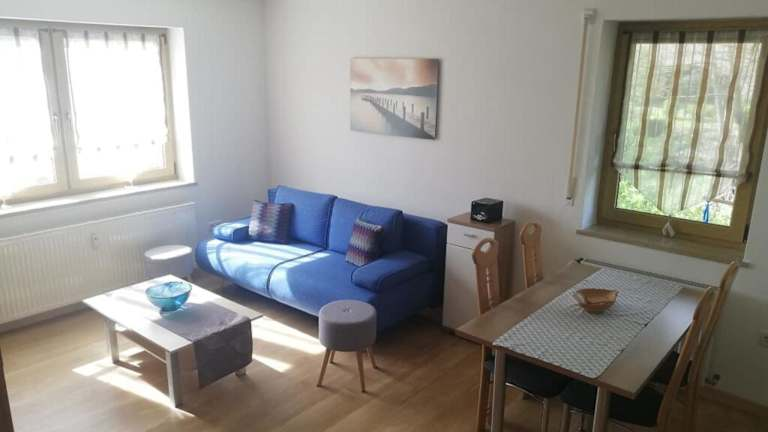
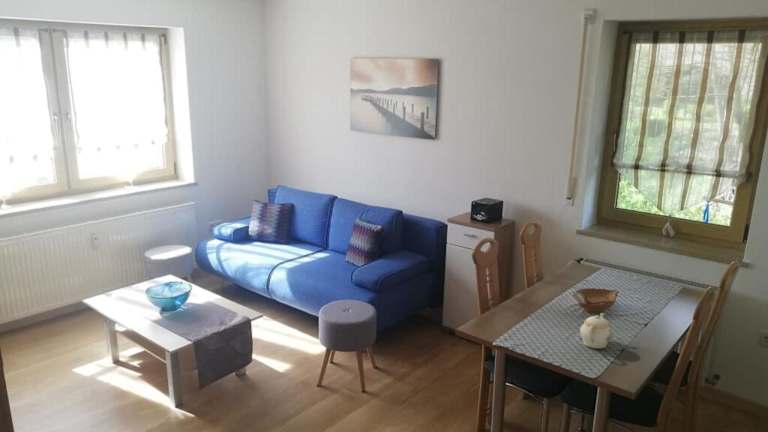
+ teapot (595, 330)
